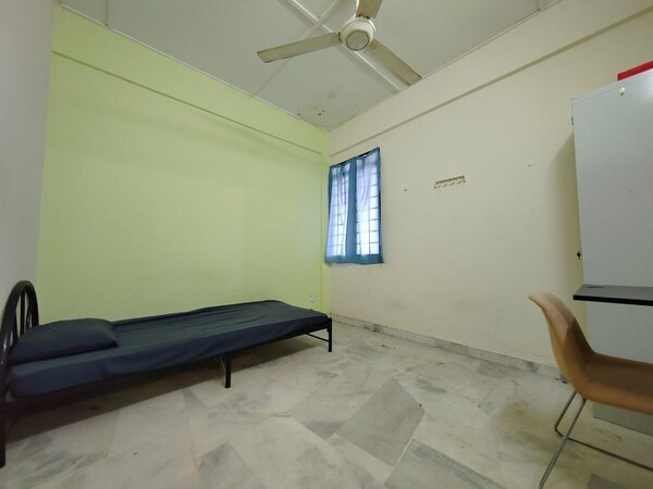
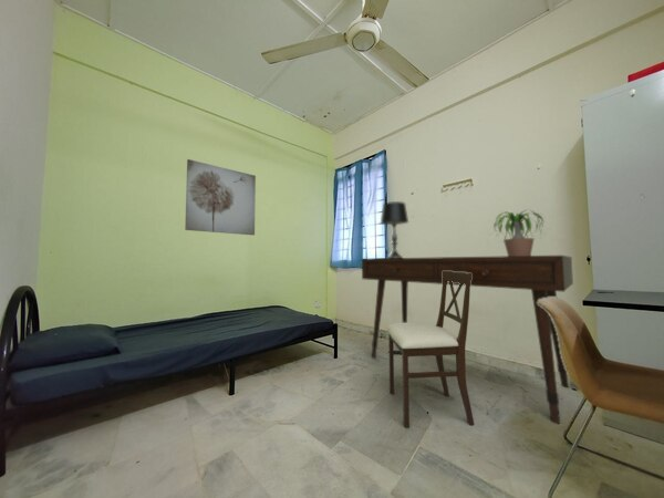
+ potted plant (520, 232)
+ wall art (224, 200)
+ desk (455, 284)
+ chair (426, 339)
+ table lamp (394, 230)
